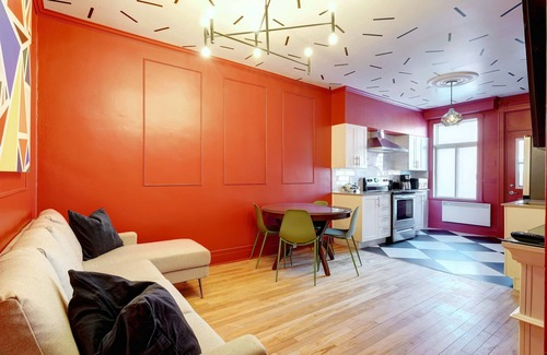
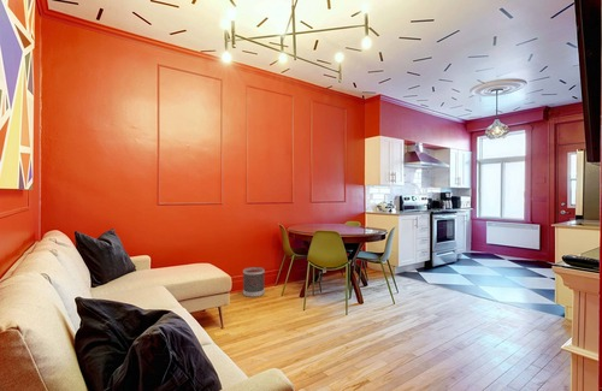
+ wastebasket (253, 282)
